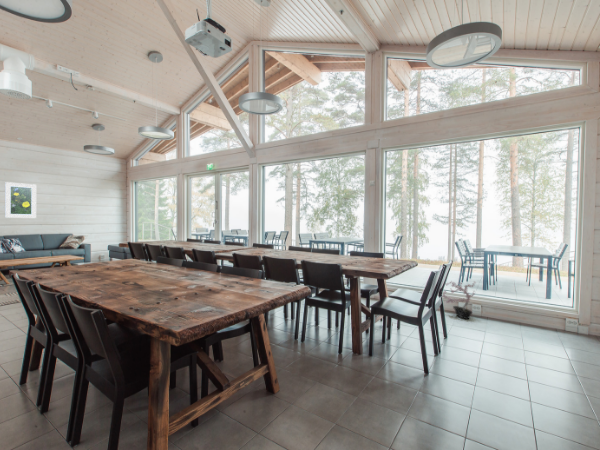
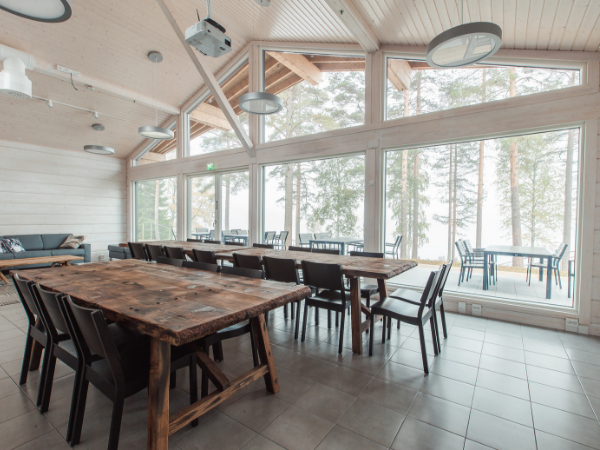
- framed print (21, 200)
- potted plant (456, 299)
